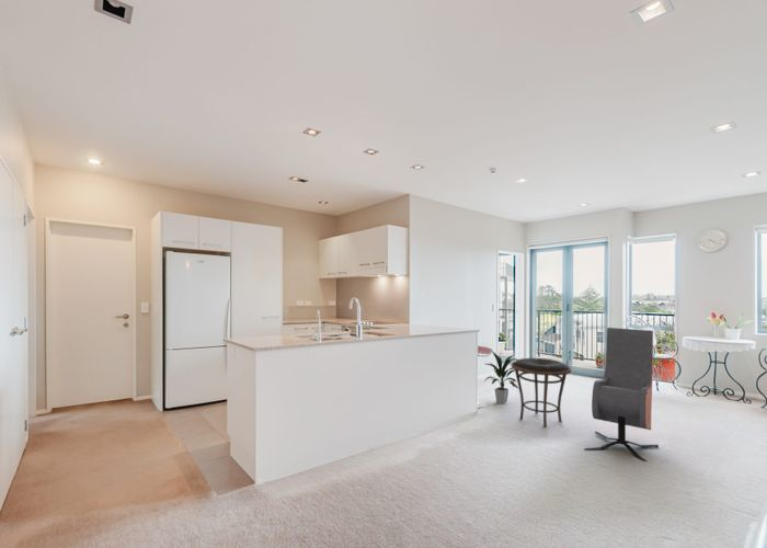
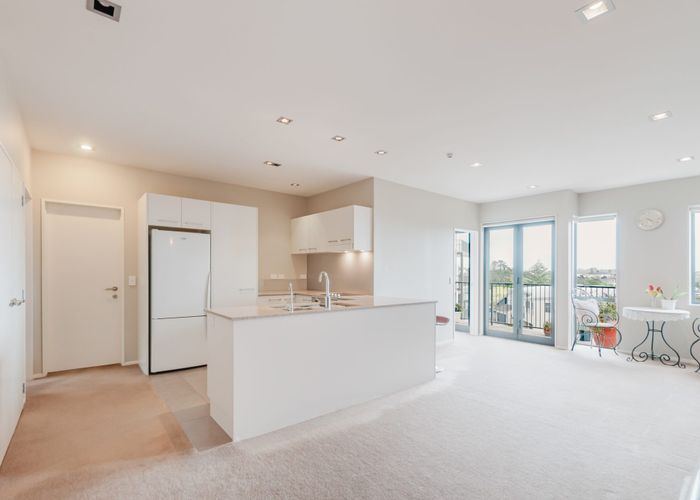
- armchair (623, 388)
- indoor plant (503, 376)
- side table (537, 390)
